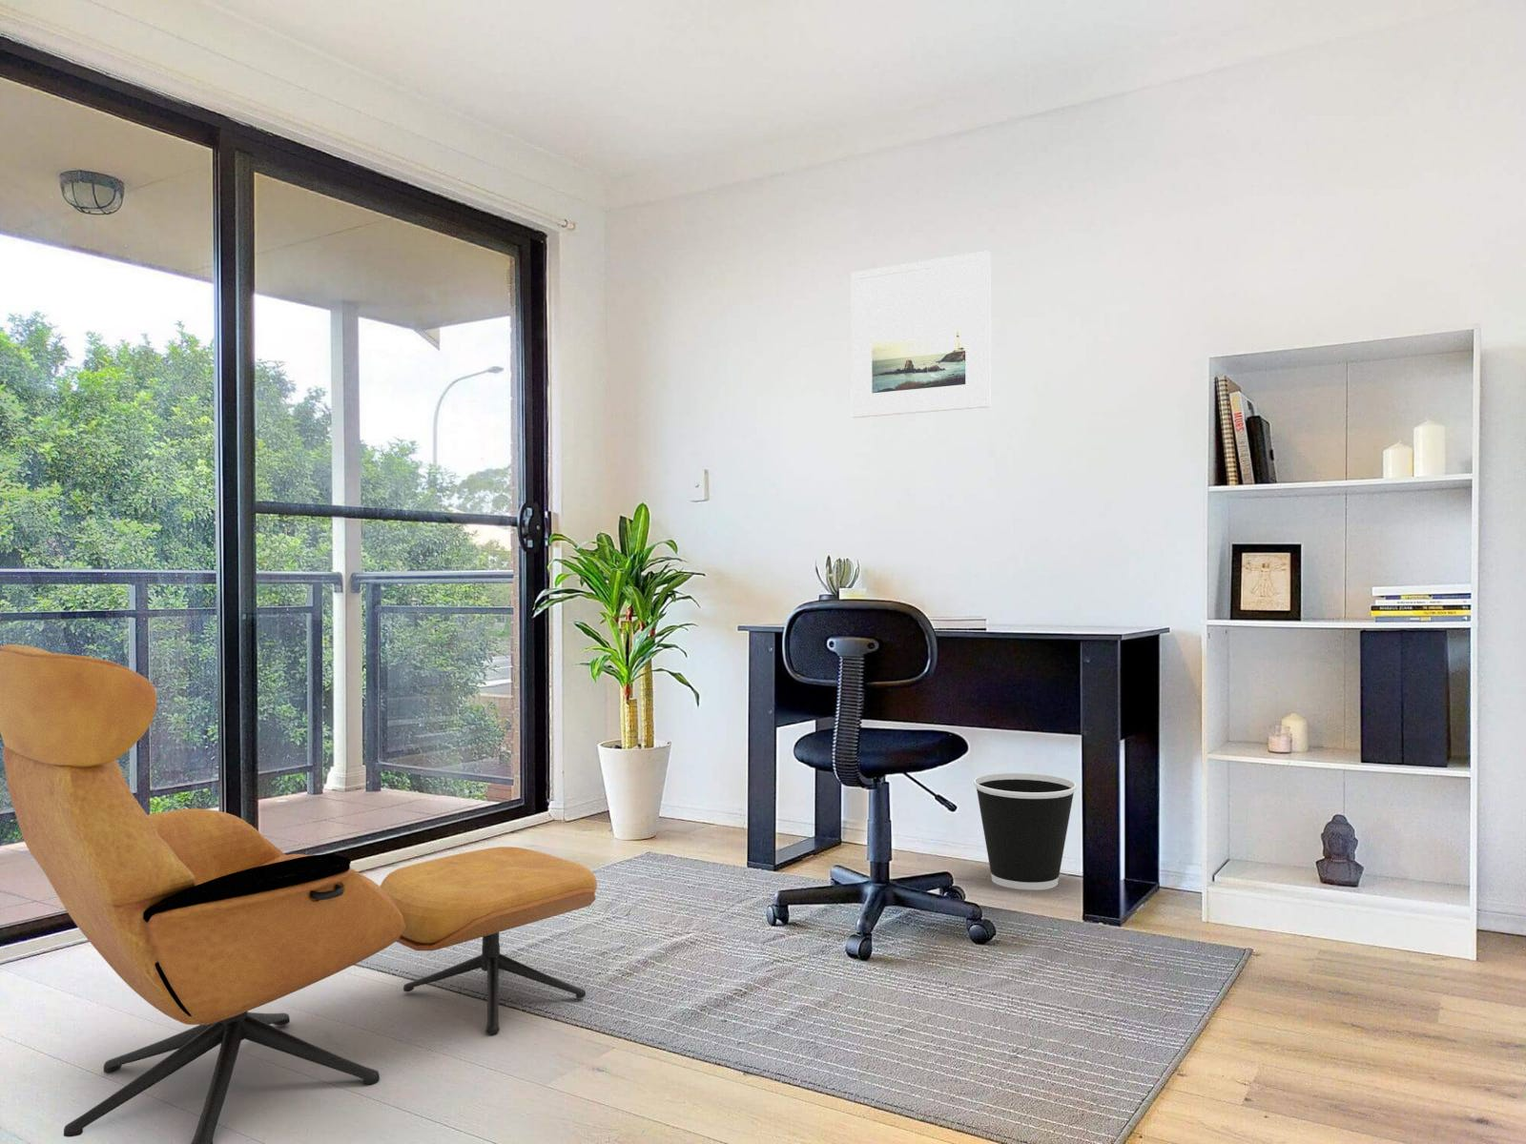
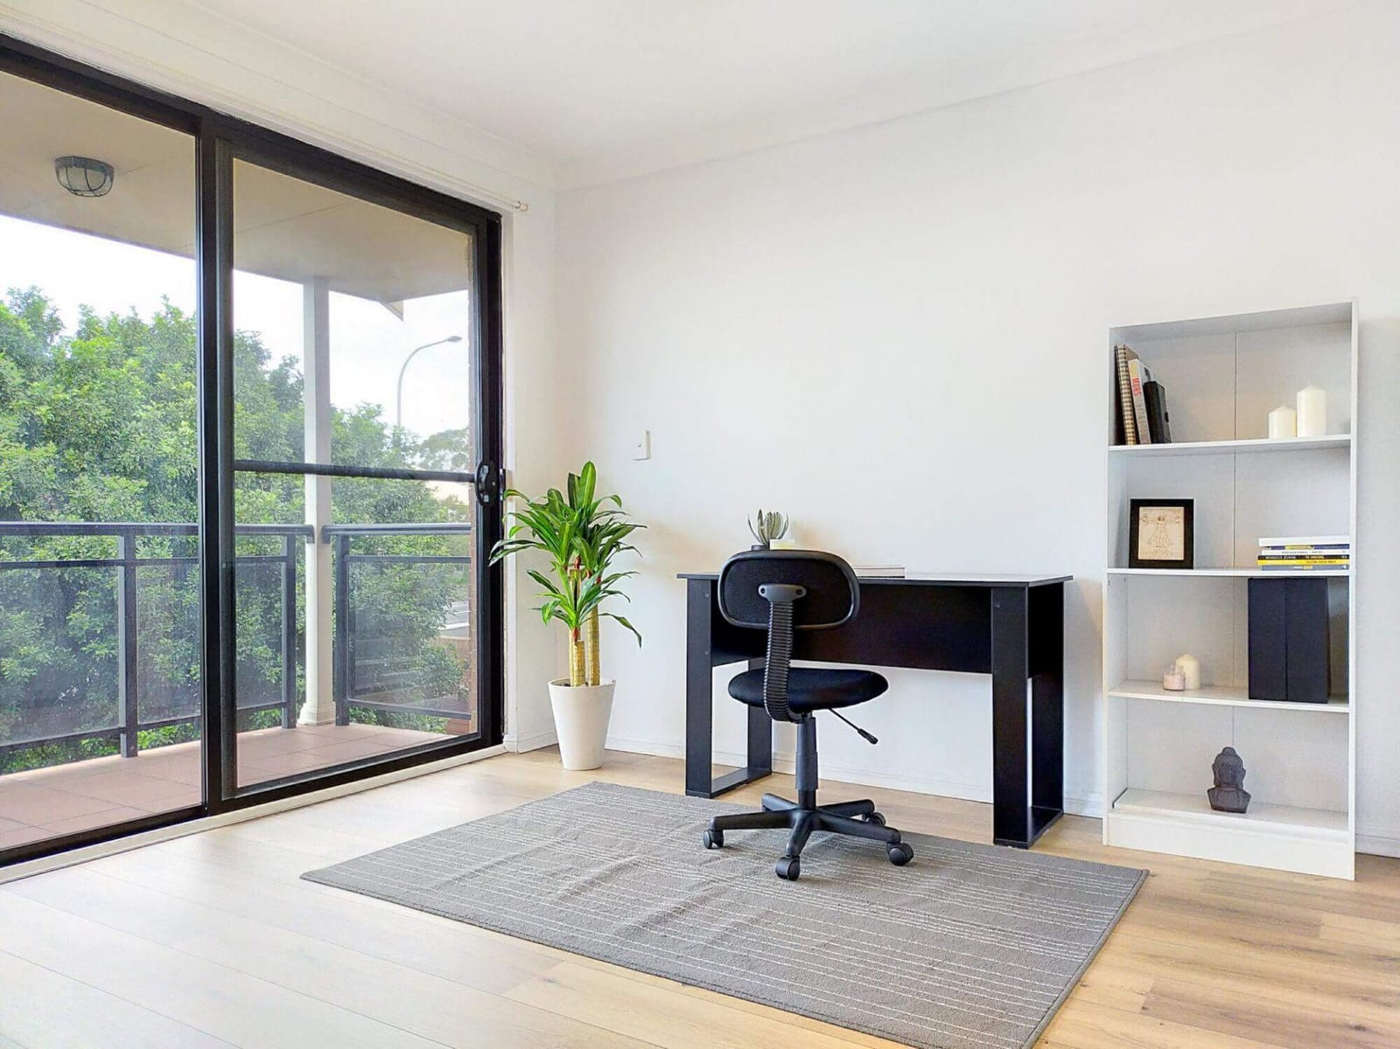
- wastebasket (1024, 832)
- armchair (336, 856)
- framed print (918, 338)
